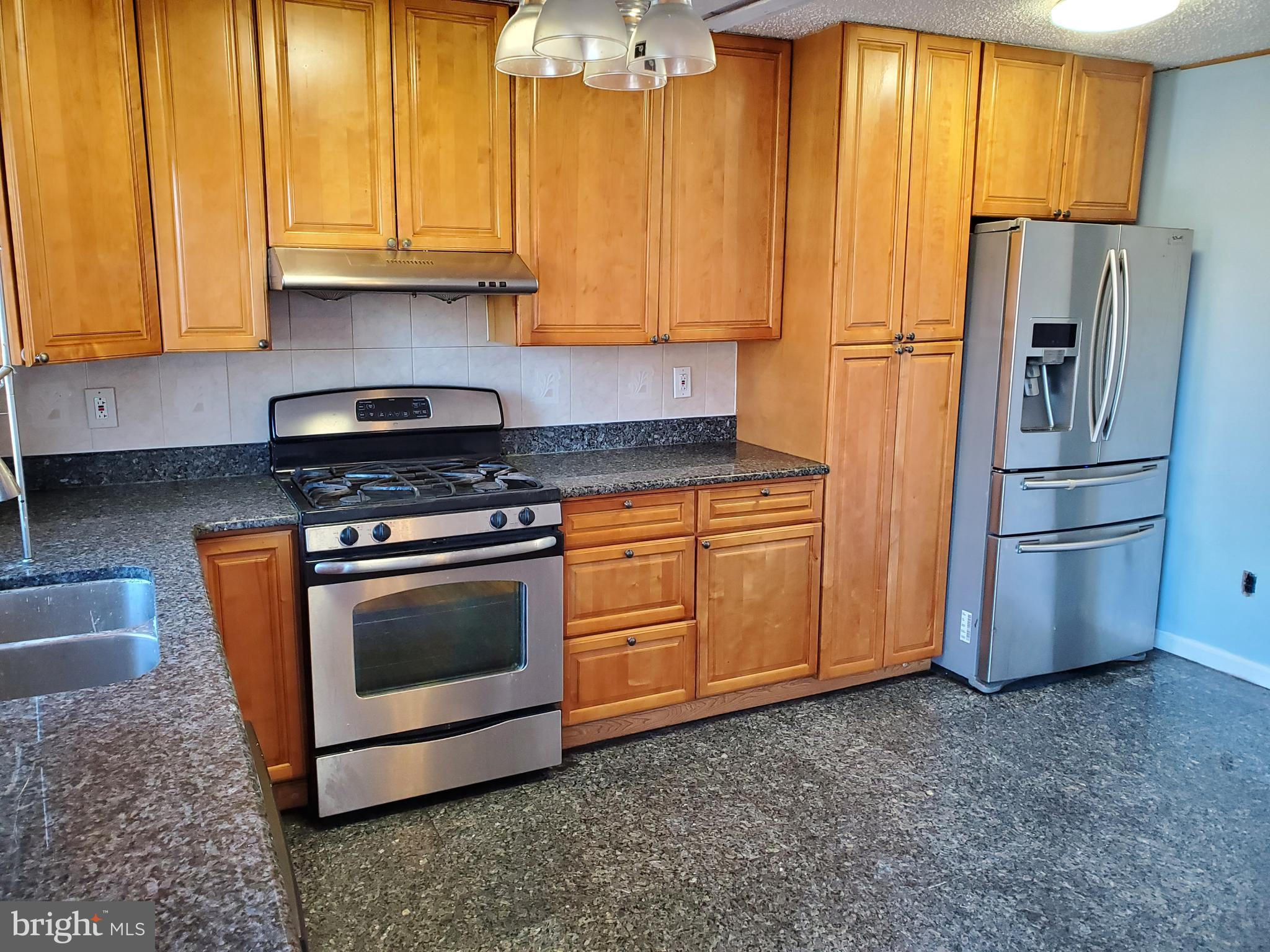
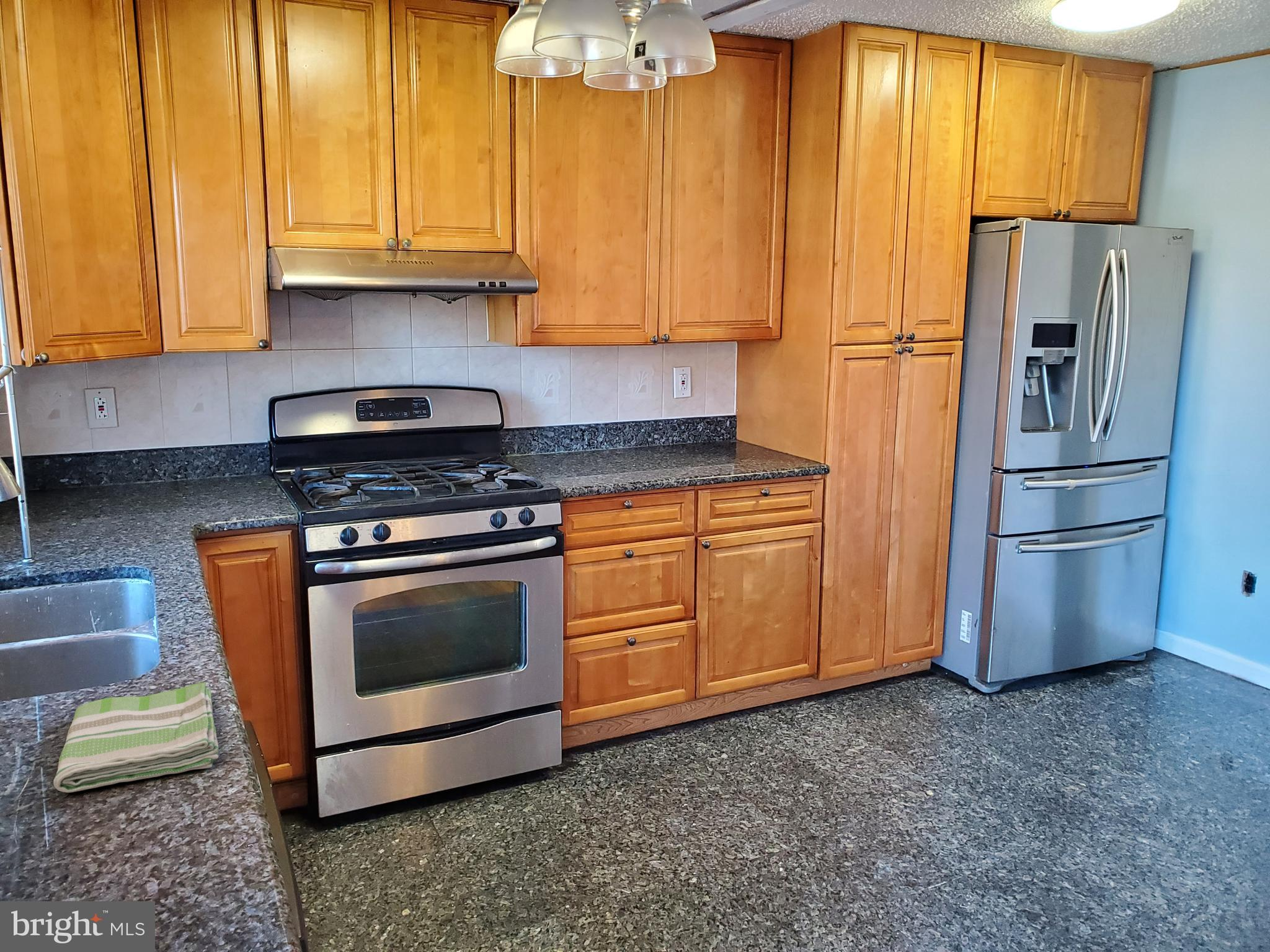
+ dish towel (141, 729)
